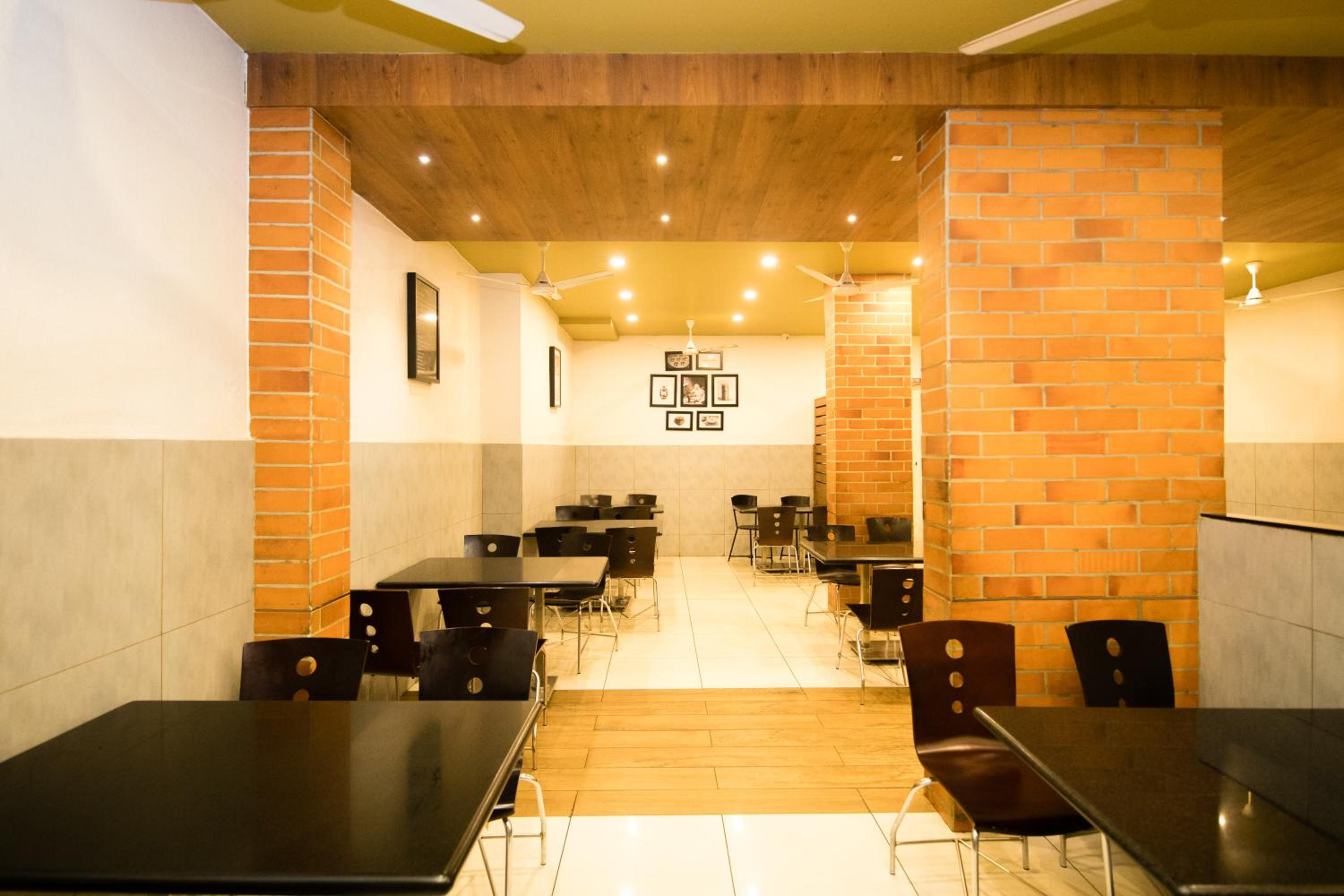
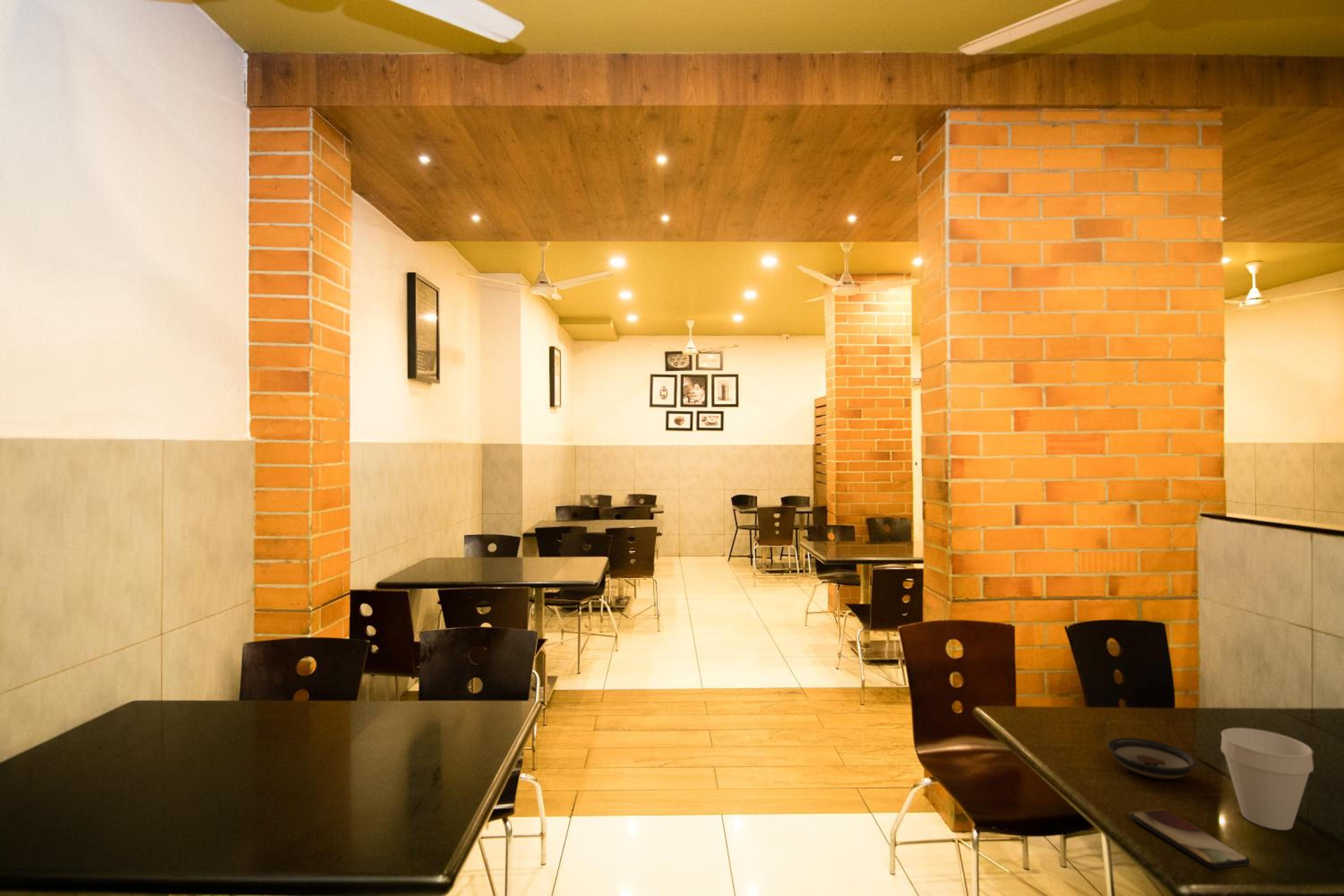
+ cup (1266, 780)
+ saucer (1150, 761)
+ smartphone (1186, 836)
